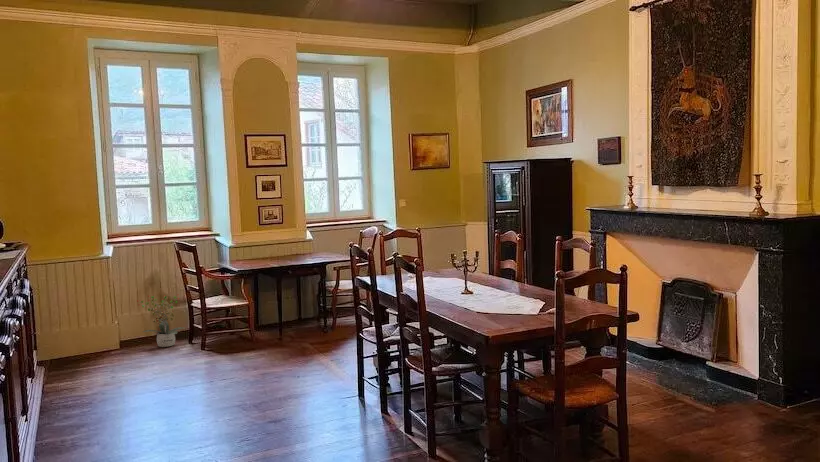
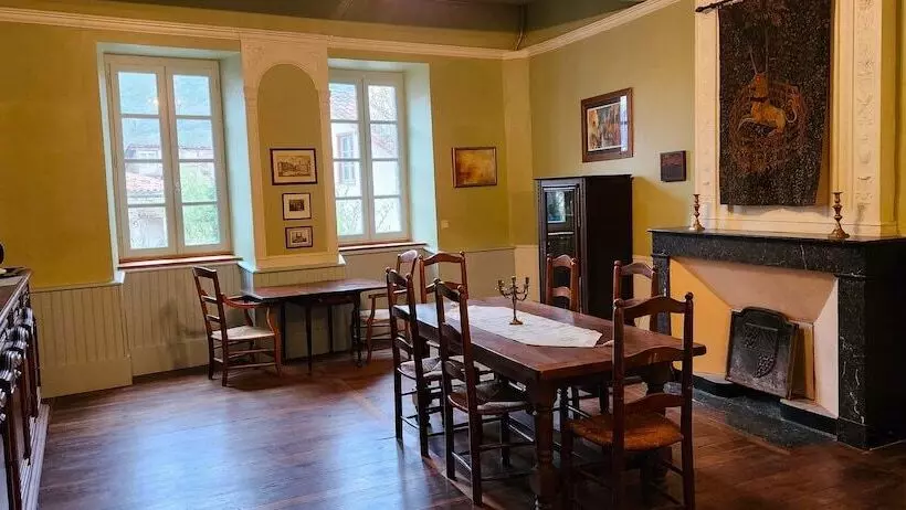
- potted plant (162, 320)
